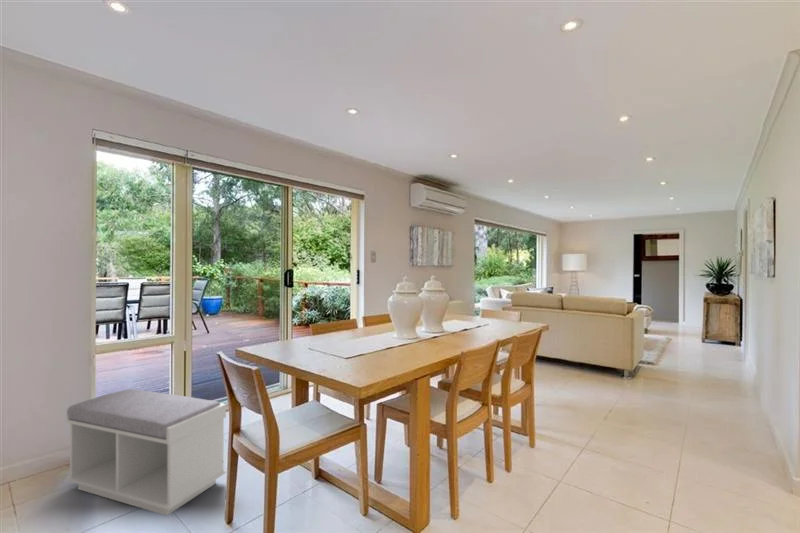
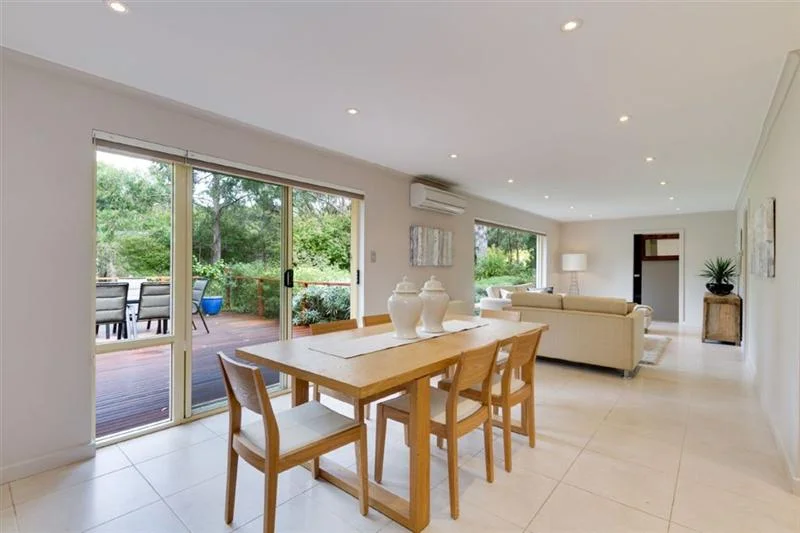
- bench (146, 444)
